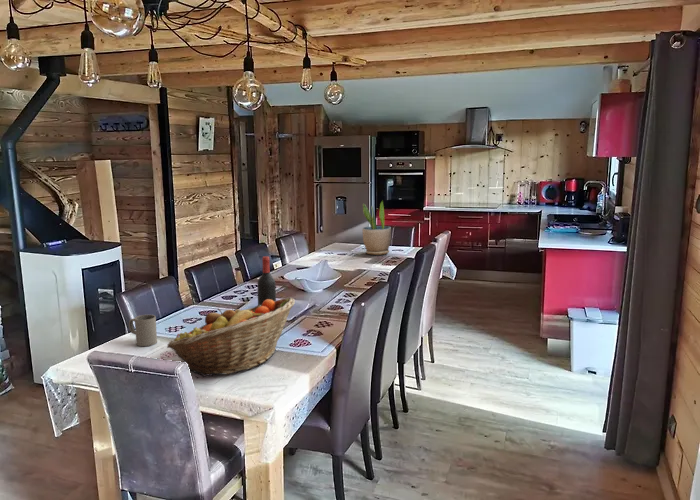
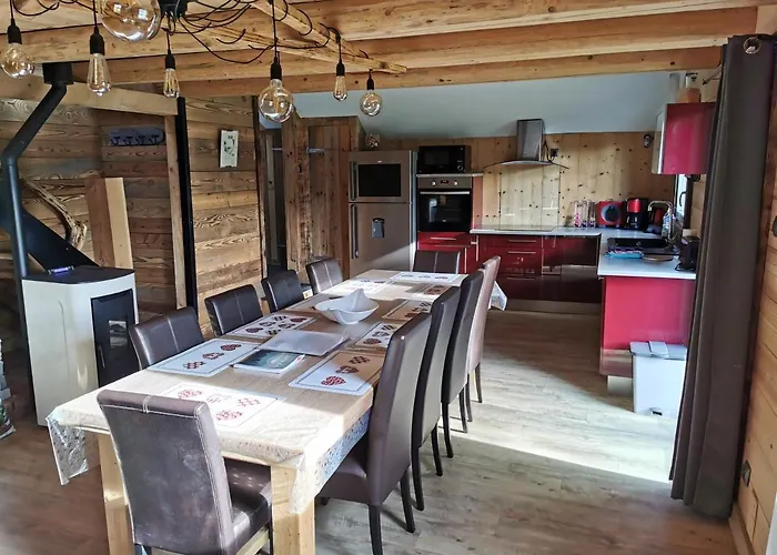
- potted plant (376, 226)
- mug (141, 329)
- fruit basket (235, 331)
- wine bottle (266, 291)
